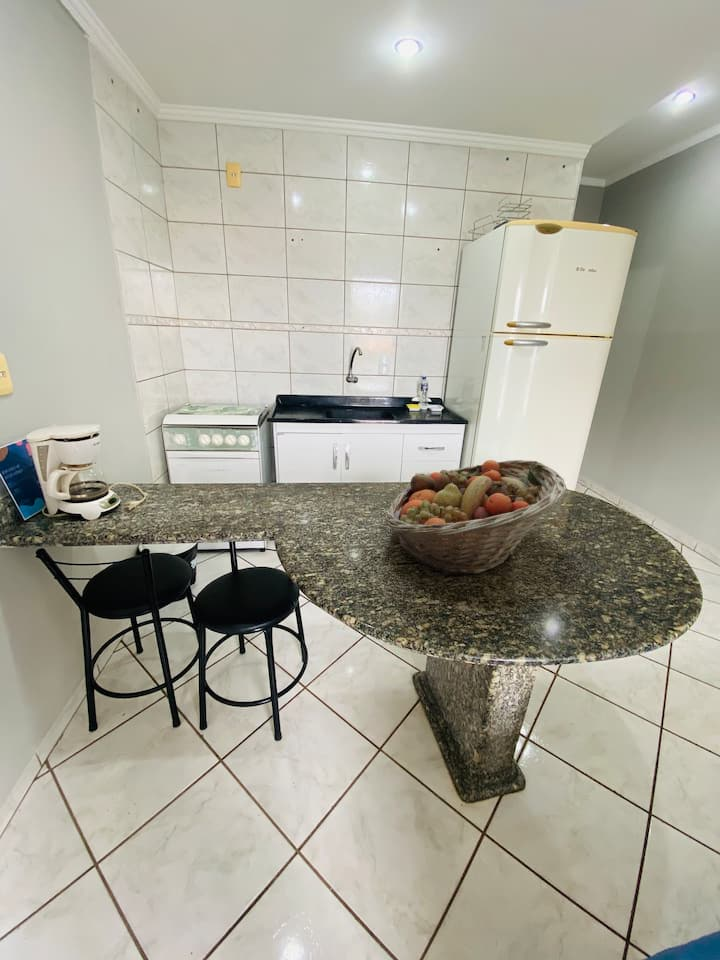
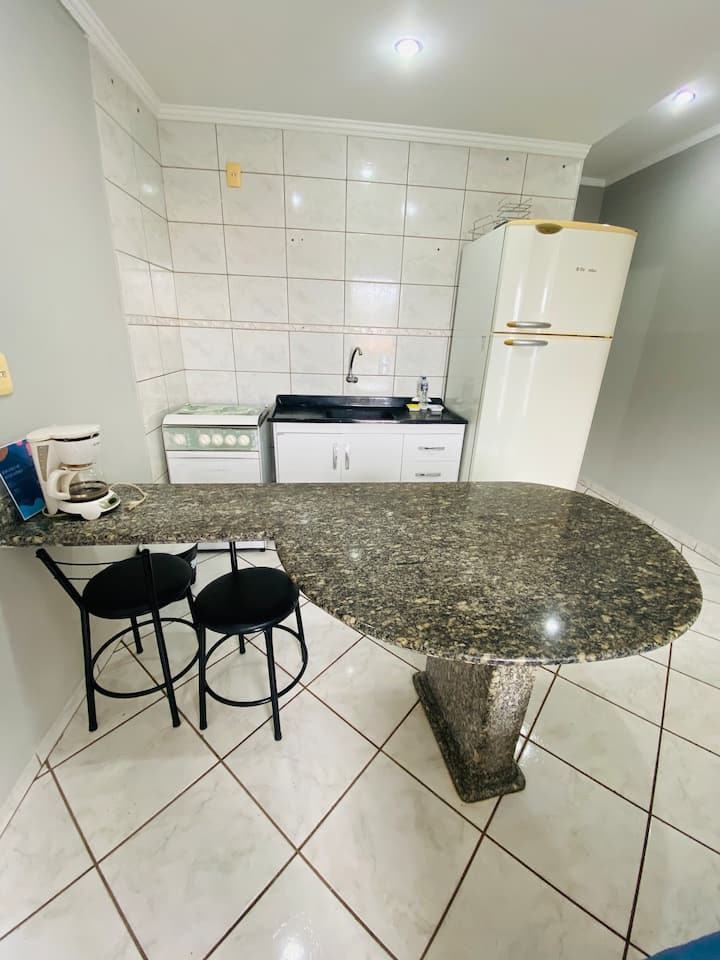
- fruit basket (469, 505)
